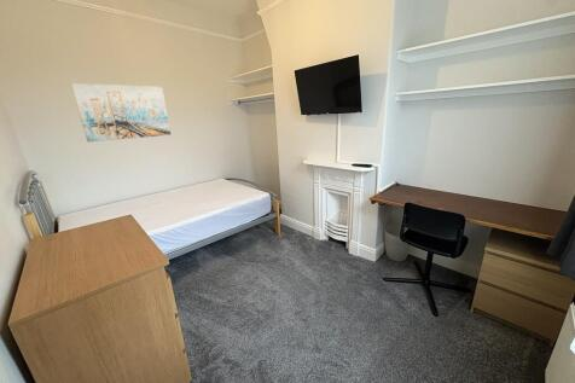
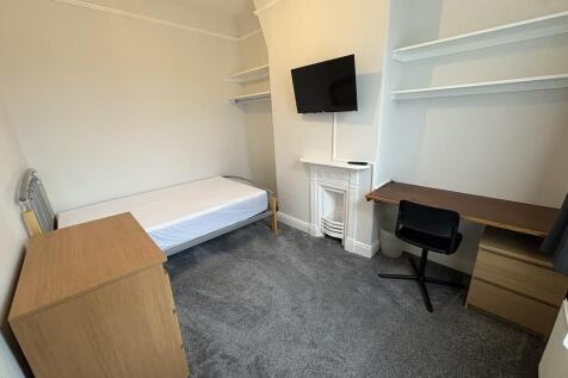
- wall art (127, 112)
